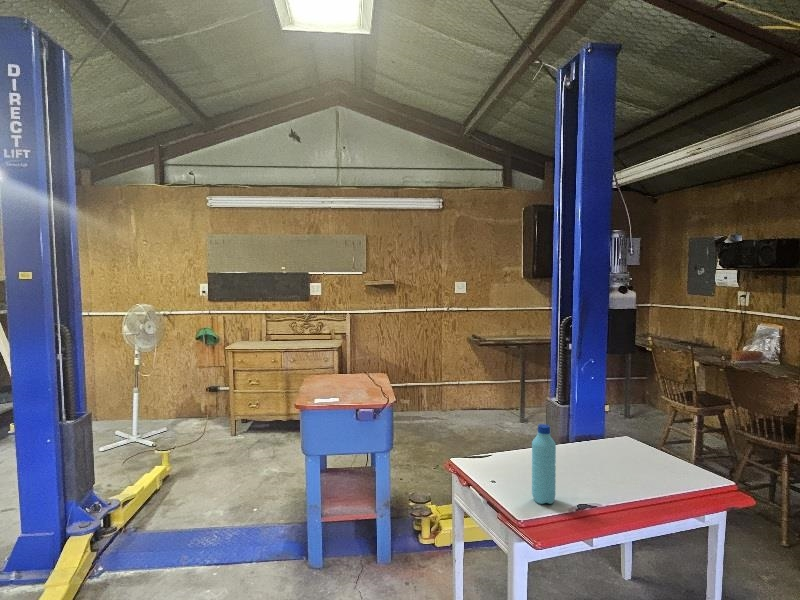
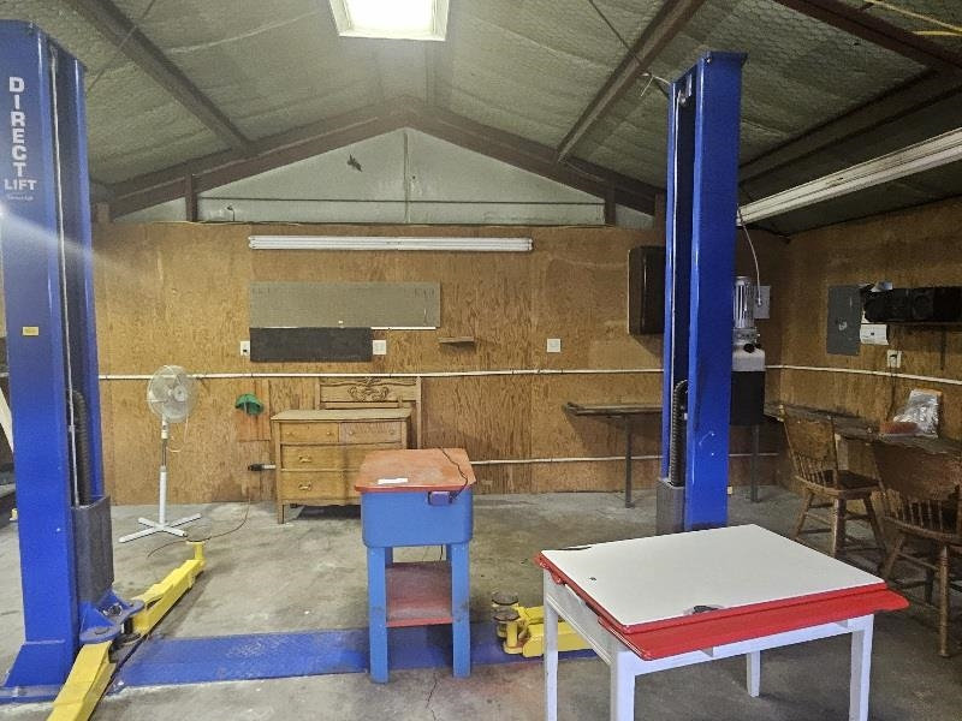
- water bottle (543, 463)
